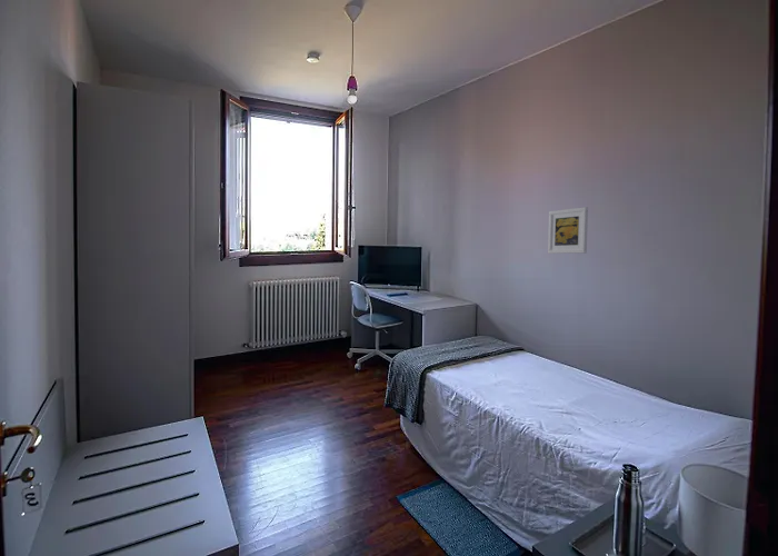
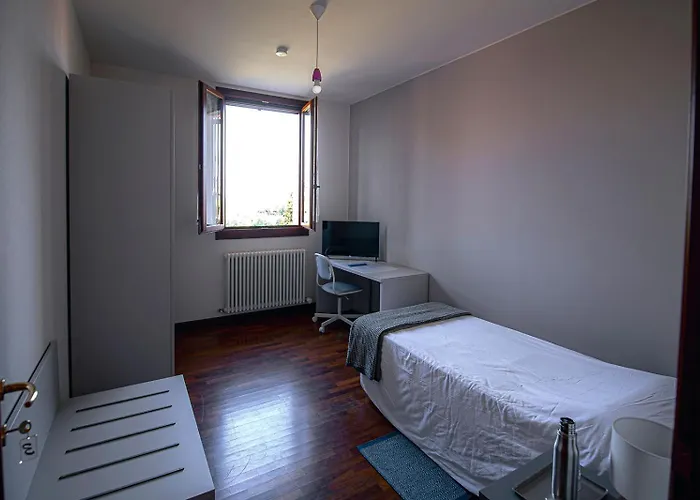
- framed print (567, 231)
